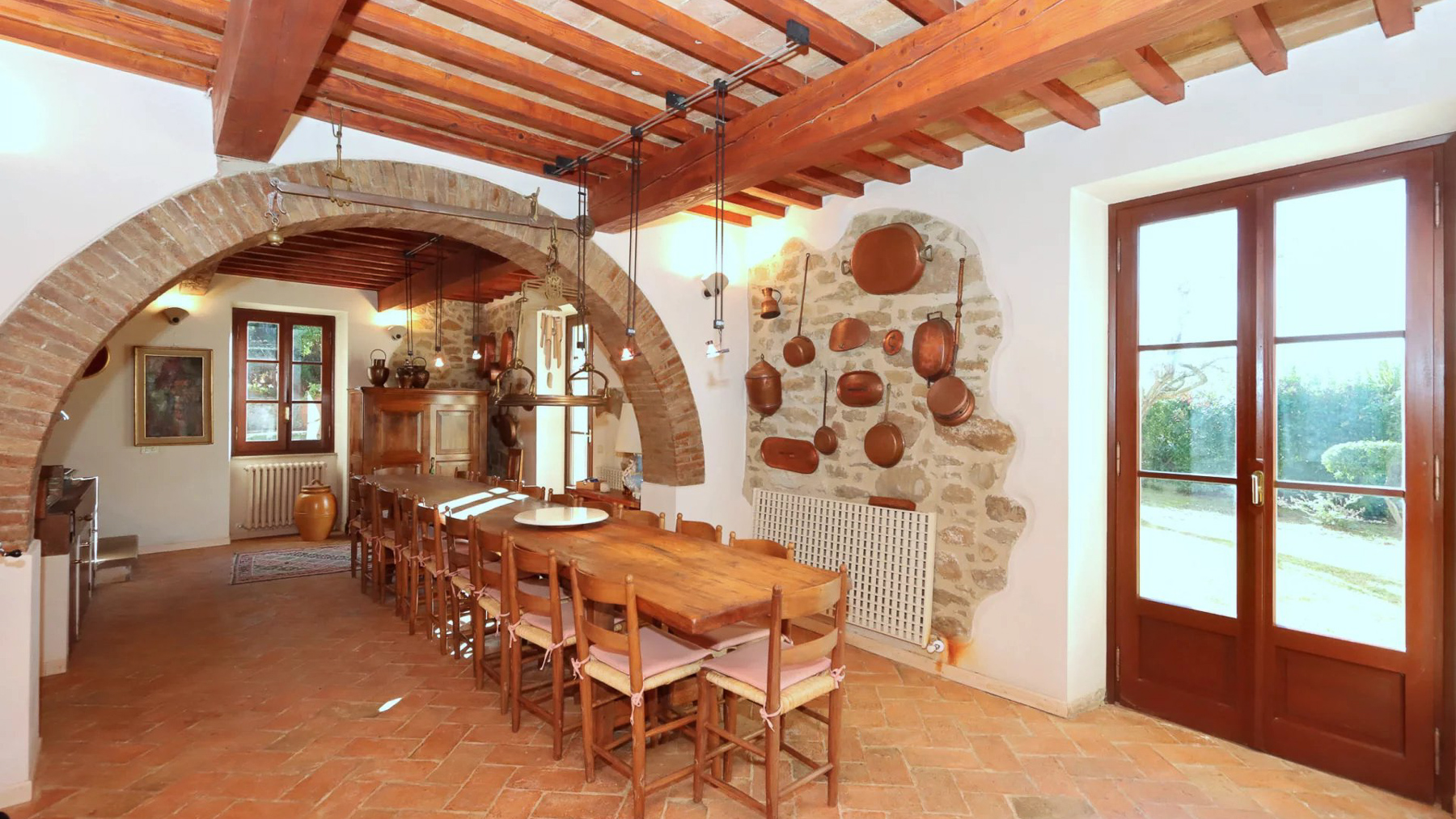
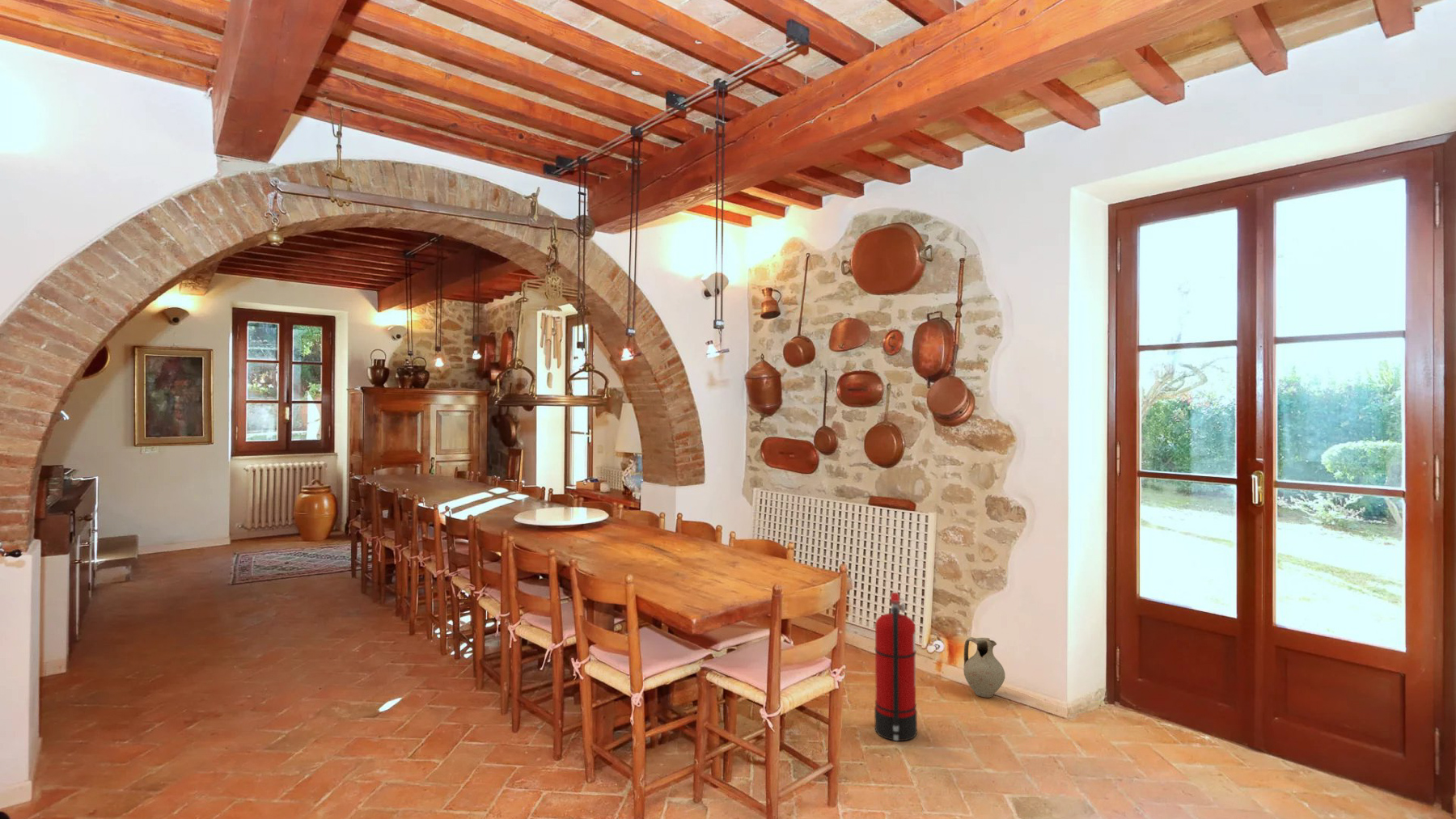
+ fire extinguisher (895, 666)
+ ceramic jug (984, 666)
